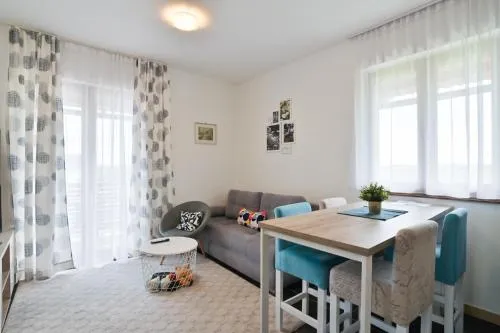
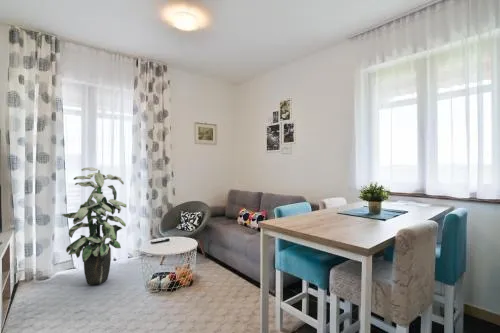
+ indoor plant (95, 224)
